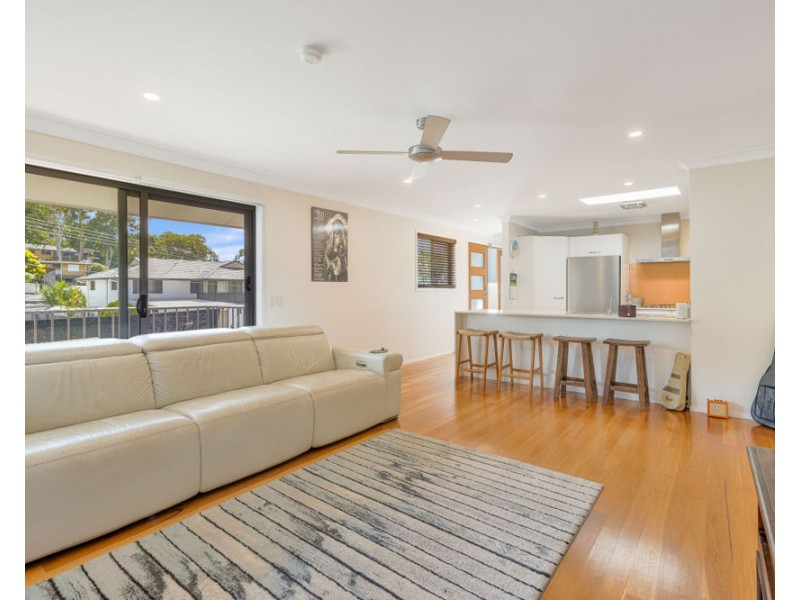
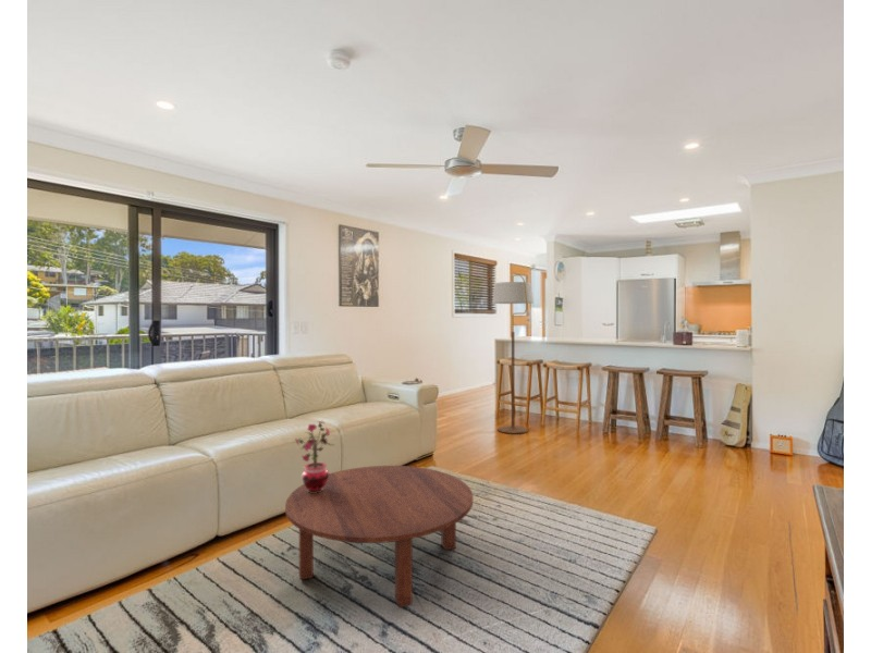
+ coffee table (381, 527)
+ floor lamp (513, 353)
+ potted plant (316, 455)
